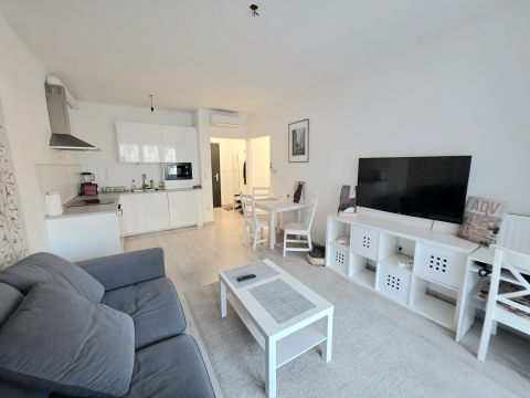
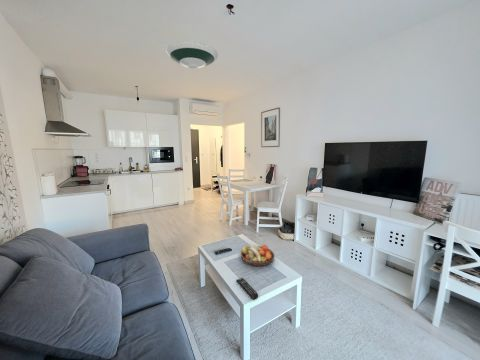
+ remote control (246, 287)
+ fruit bowl (257, 252)
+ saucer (192, 60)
